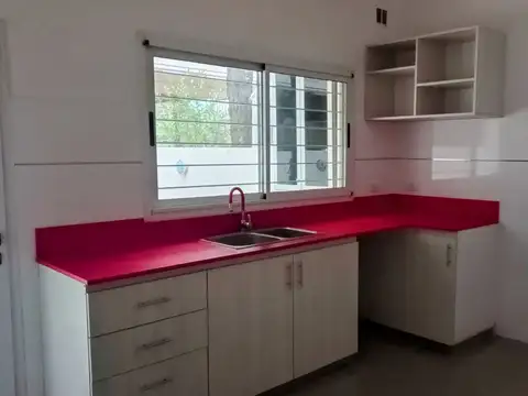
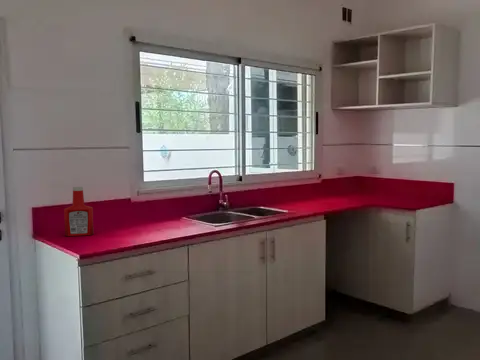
+ soap bottle (78, 211)
